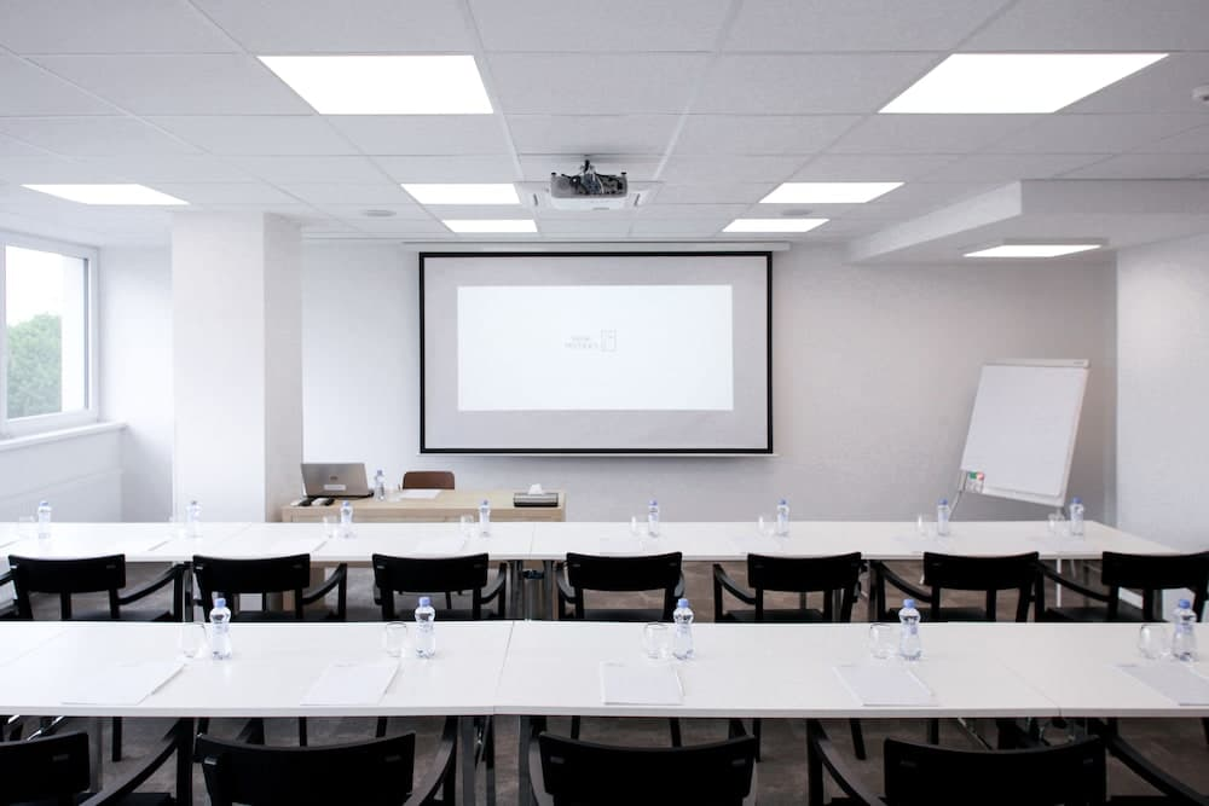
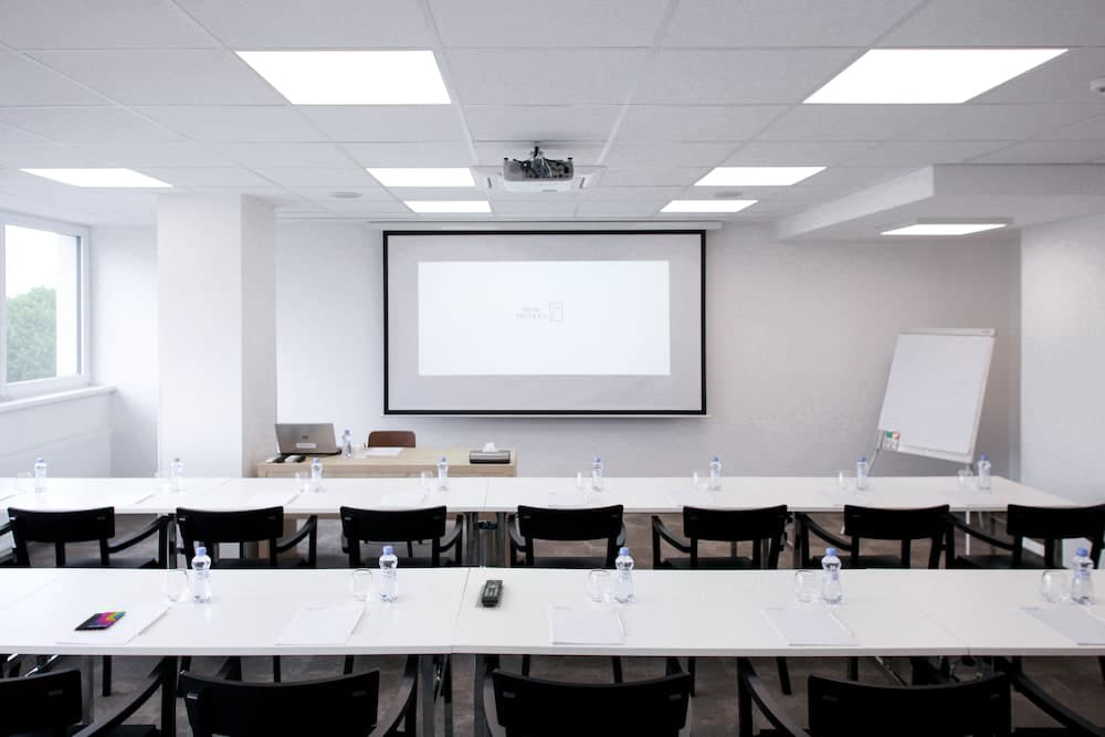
+ smartphone (101, 620)
+ remote control (492, 591)
